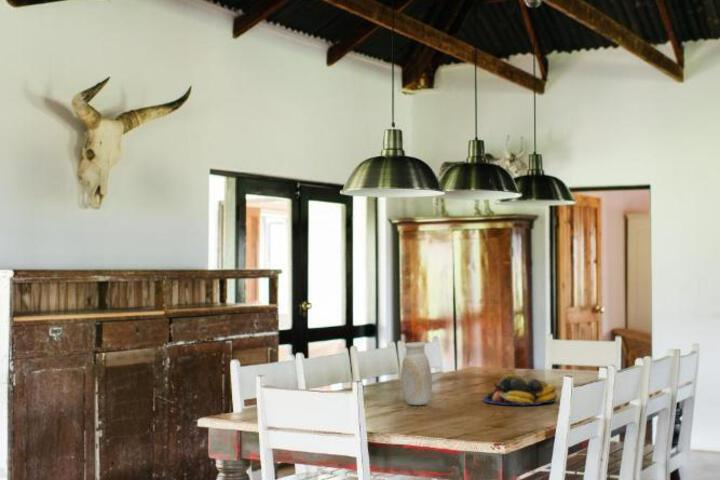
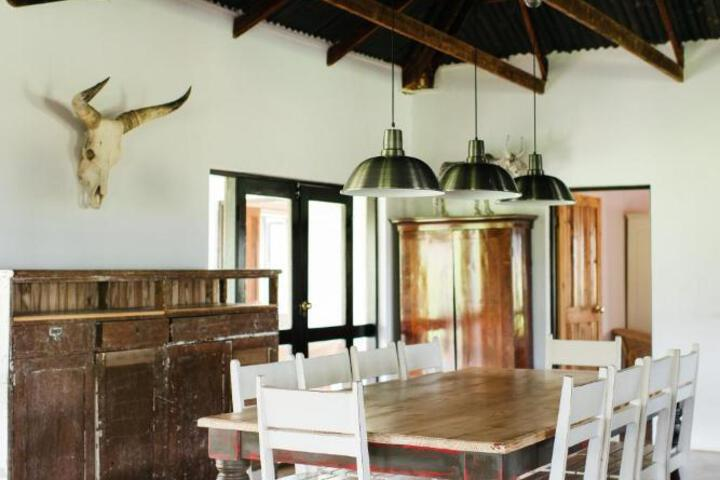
- vase (430, 372)
- fruit bowl (518, 387)
